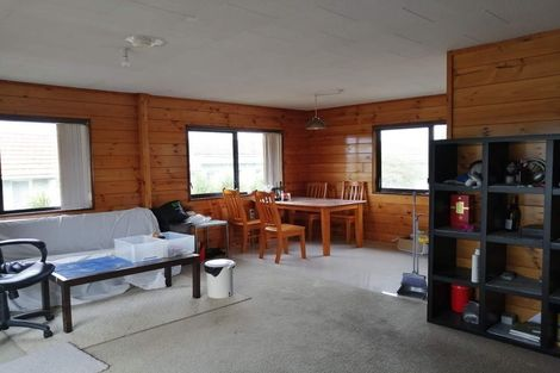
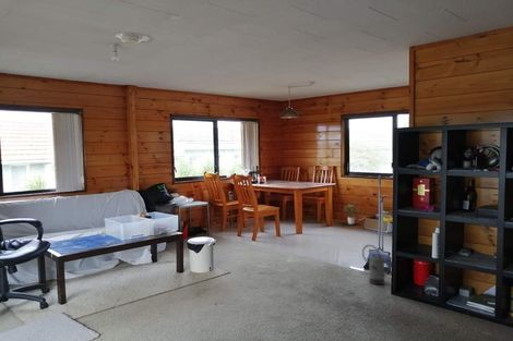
+ watering can (377, 264)
+ potted plant (350, 212)
